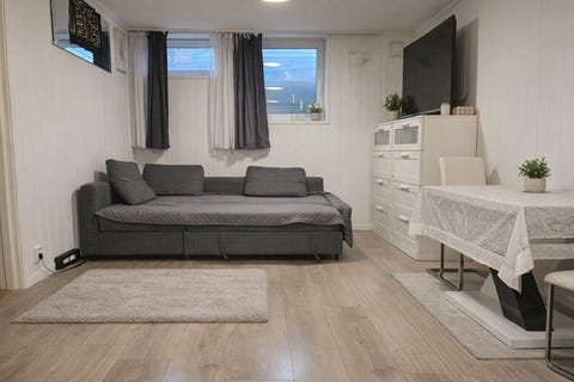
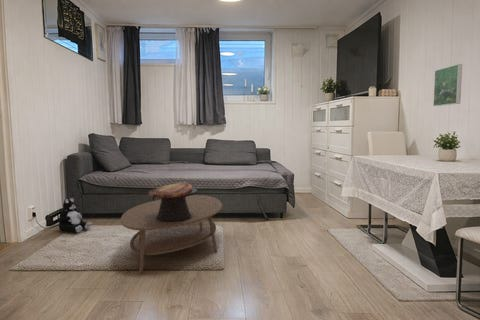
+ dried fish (175, 201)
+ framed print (446, 86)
+ plush toy (72, 214)
+ coffee table (176, 228)
